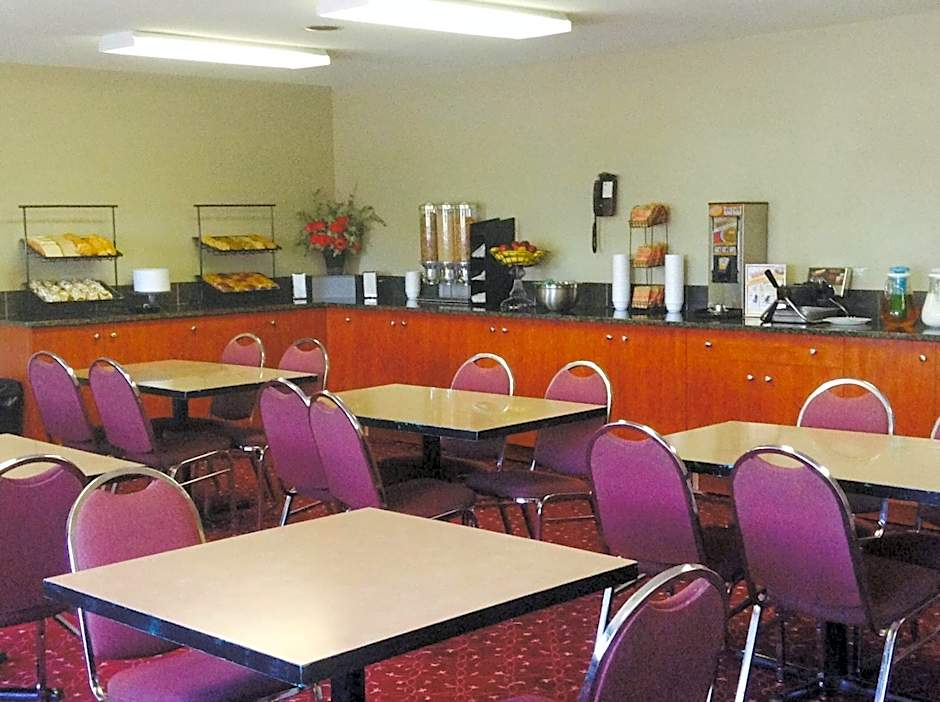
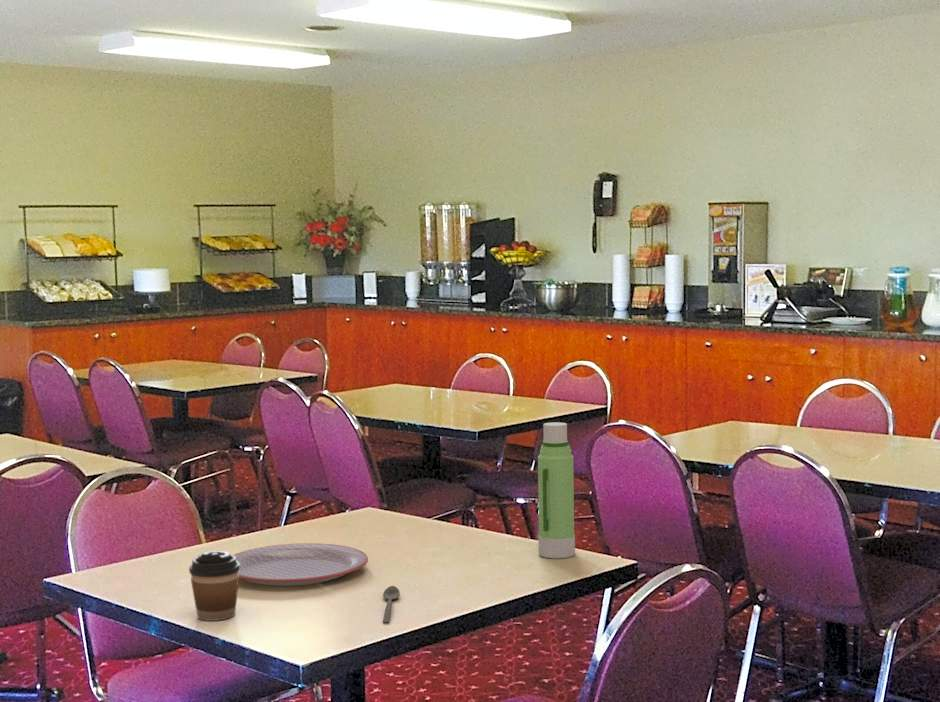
+ coffee cup (215, 582)
+ spoon (389, 603)
+ water bottle (554, 489)
+ plate (295, 566)
